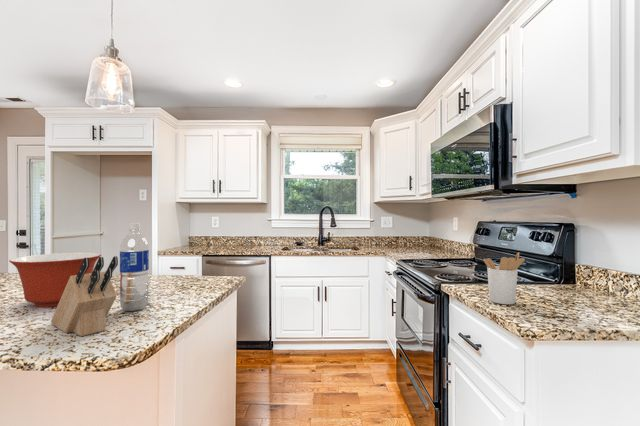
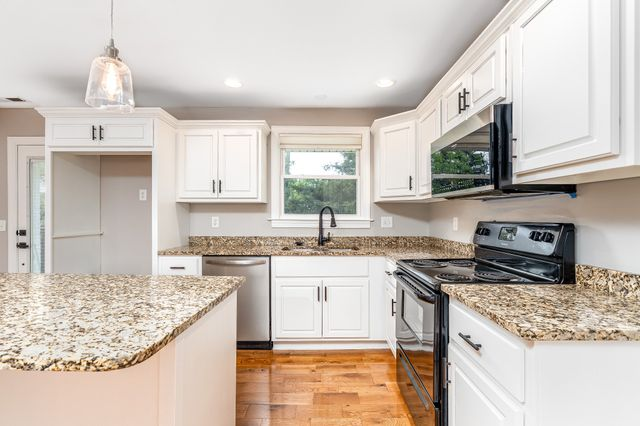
- knife block (85, 291)
- utensil holder (505, 277)
- mixing bowl (58, 279)
- water bottle (134, 266)
